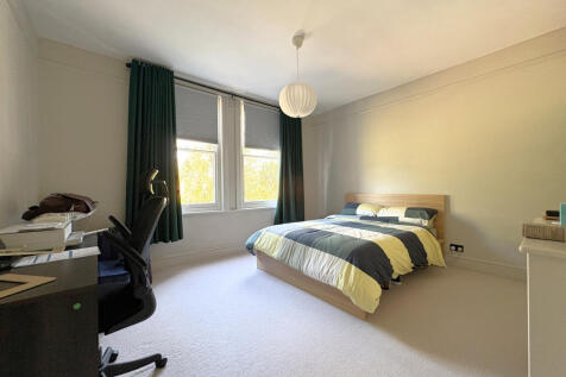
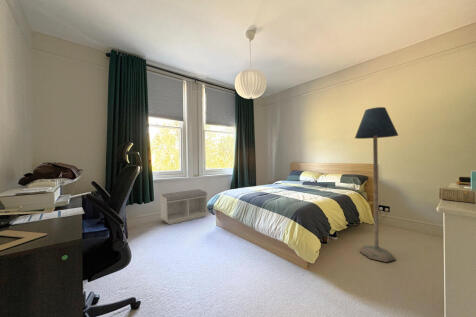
+ bench (184, 205)
+ floor lamp (375, 181)
